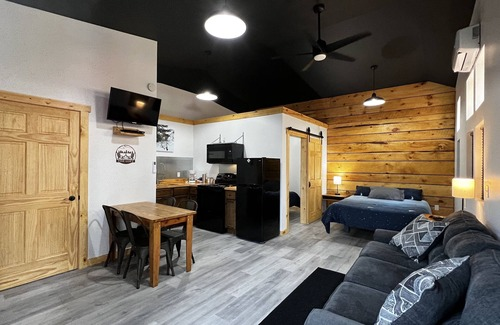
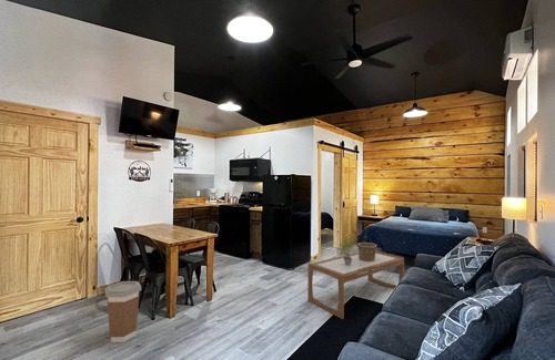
+ potted plant (346, 248)
+ ceramic pot (366, 250)
+ coffee table (357, 278)
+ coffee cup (122, 310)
